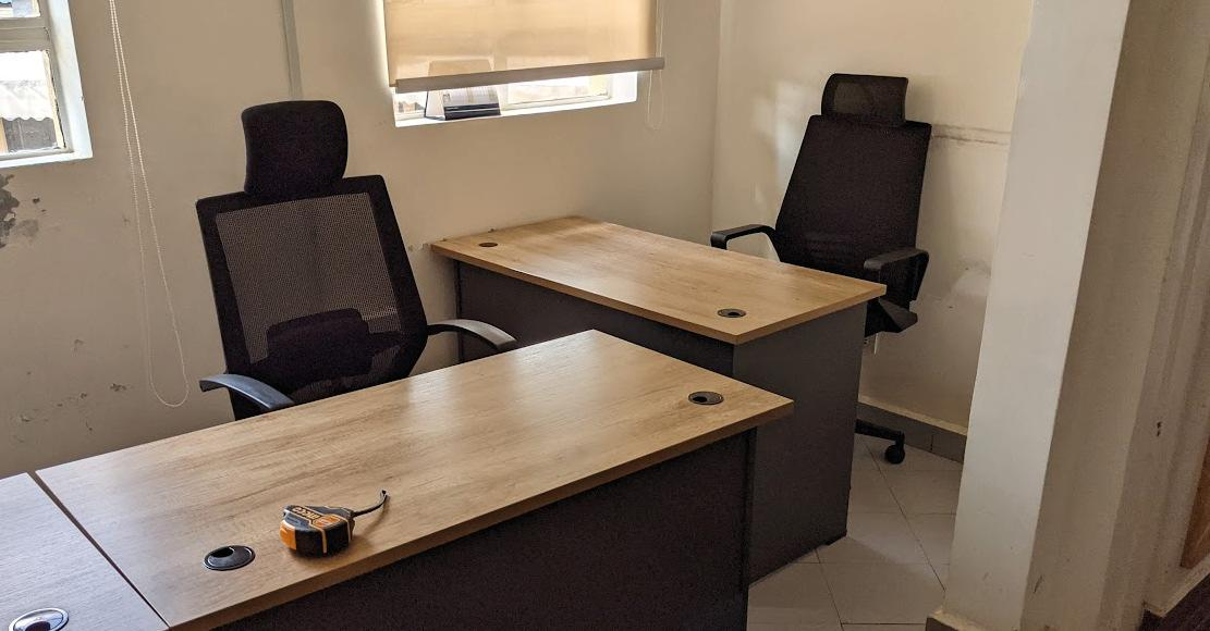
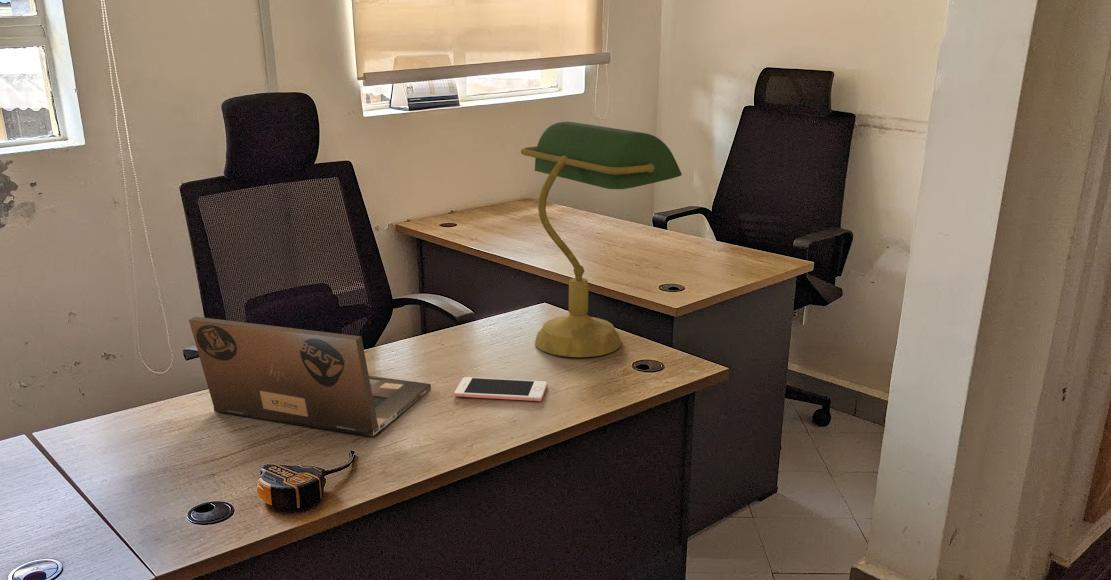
+ cell phone (501, 389)
+ desk lamp (570, 250)
+ laptop (316, 356)
